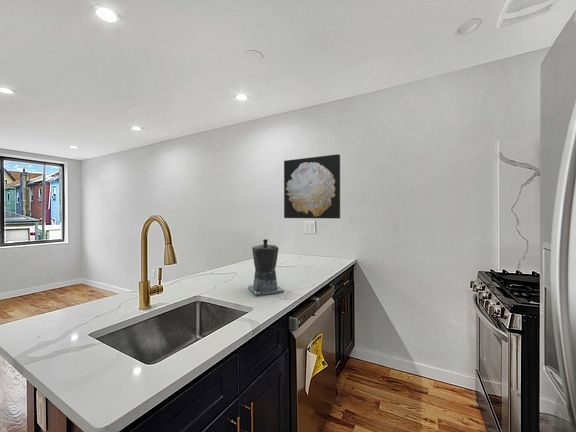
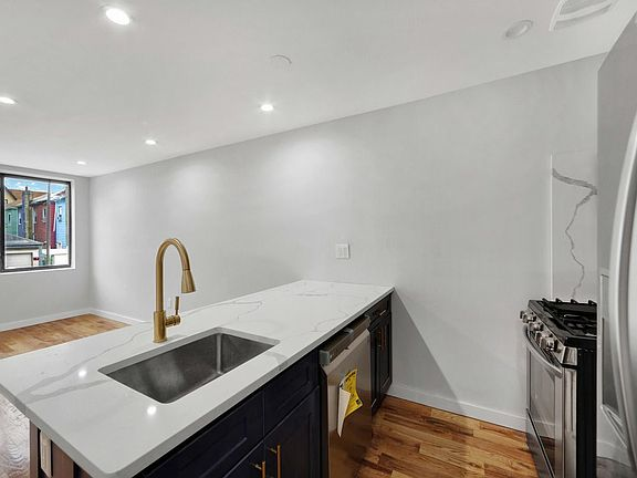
- wall art (310, 188)
- coffee maker (265, 264)
